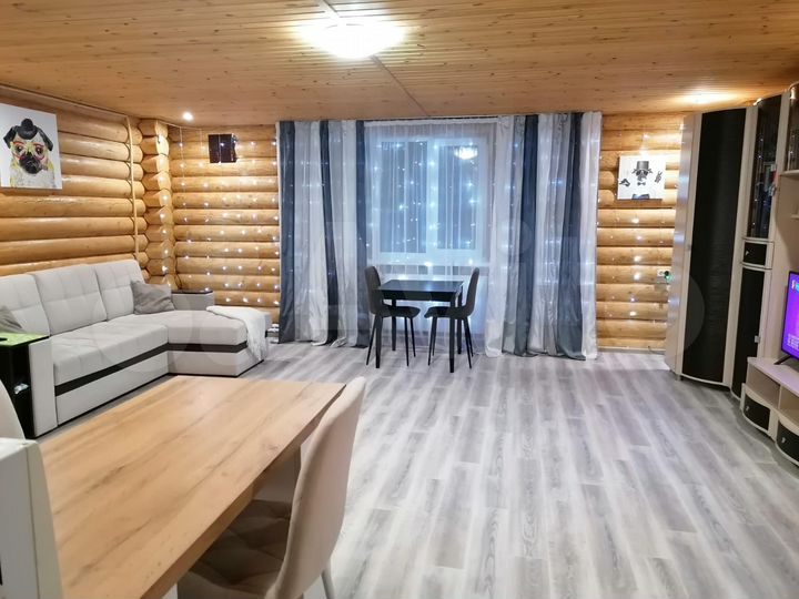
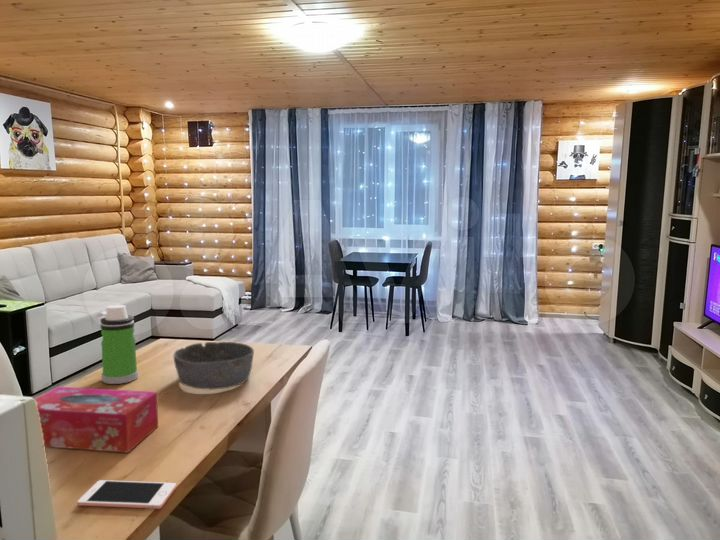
+ water bottle (117, 342)
+ cell phone (128, 494)
+ tissue box (91, 417)
+ bowl (215, 365)
